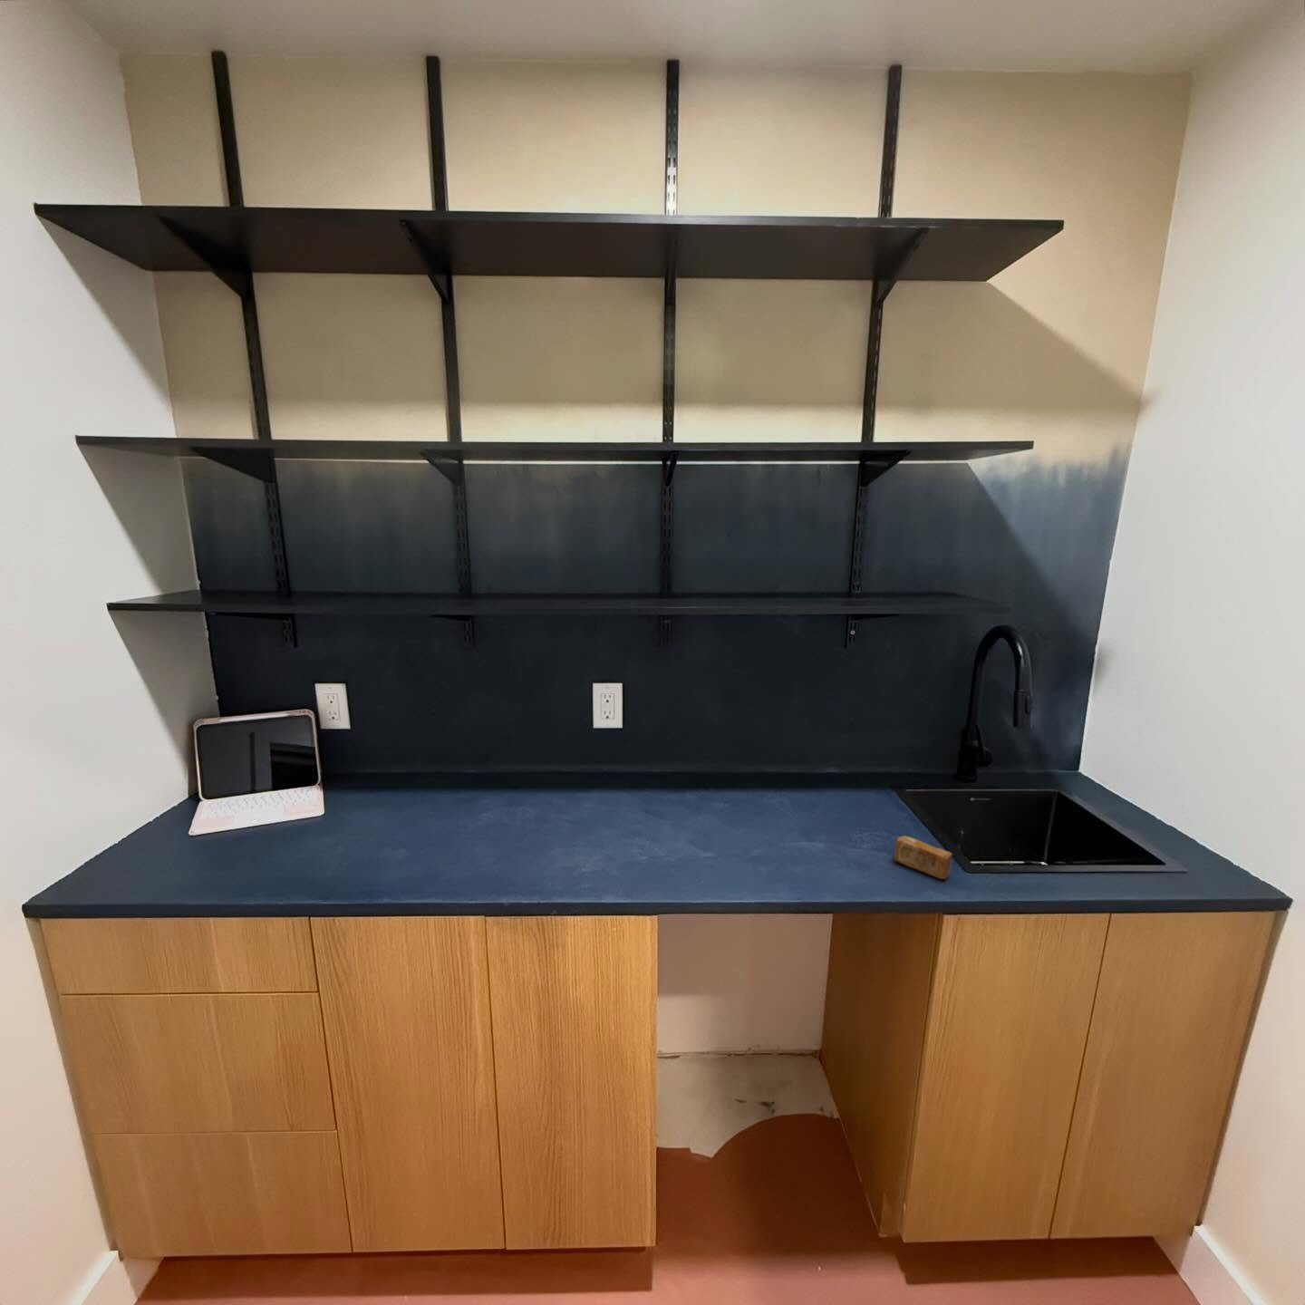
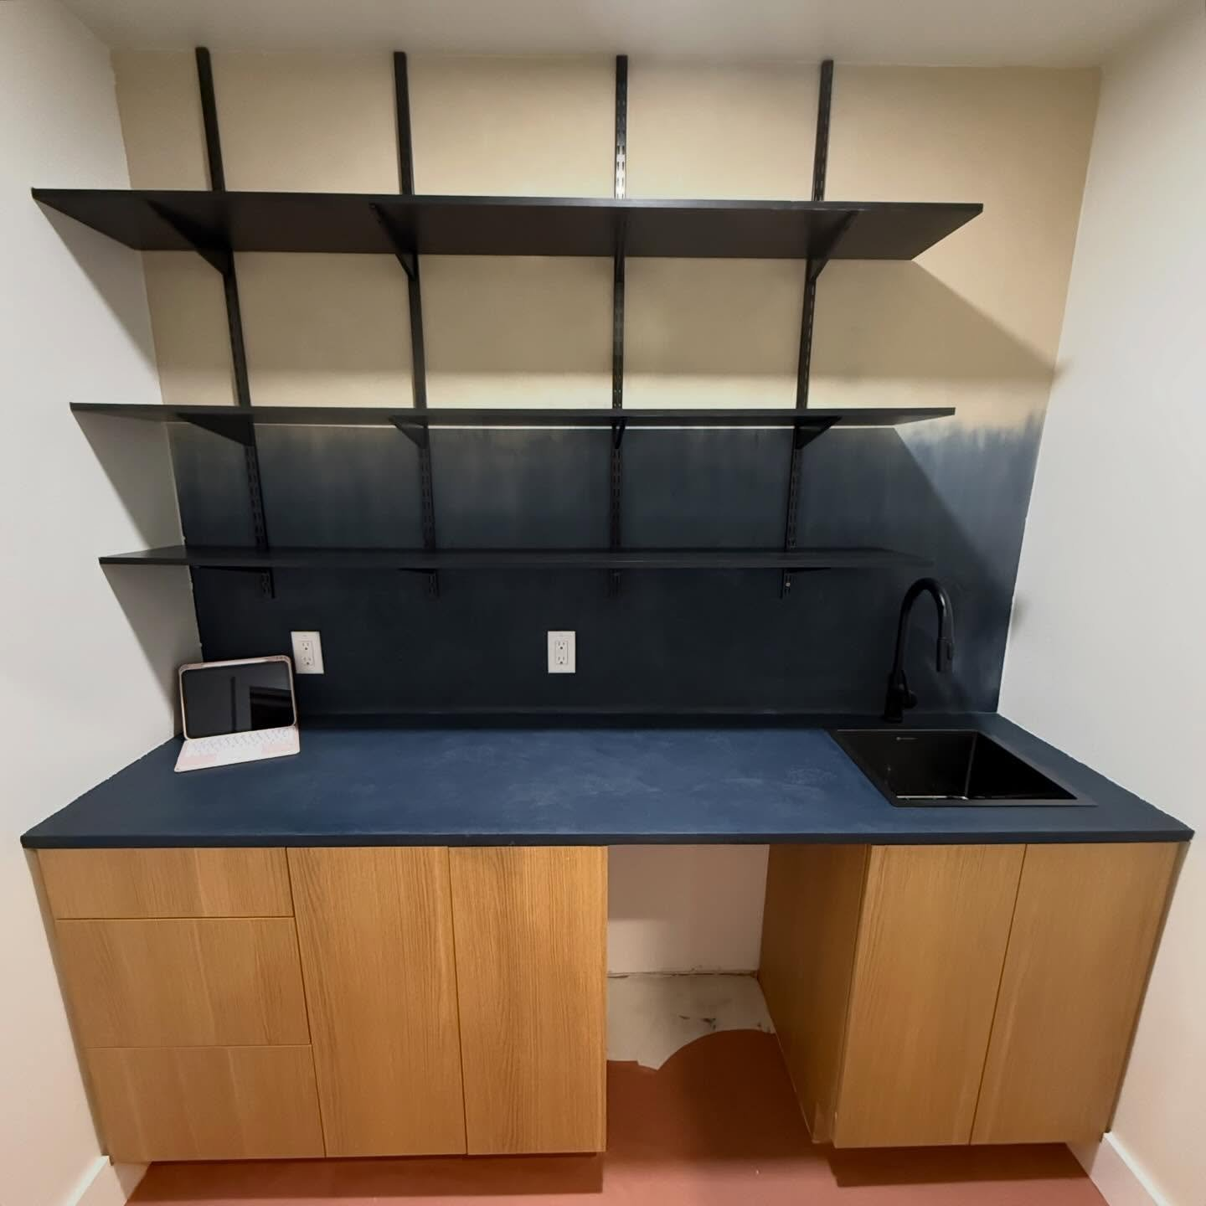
- soap bar (923, 857)
